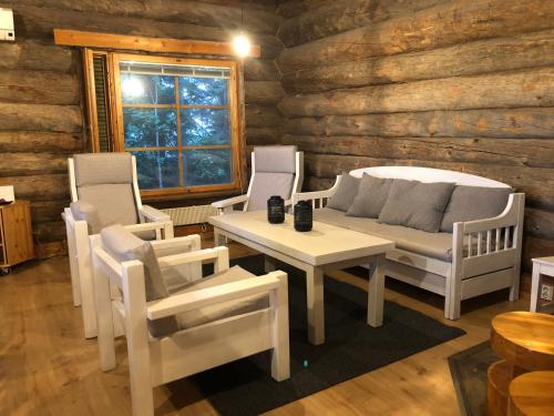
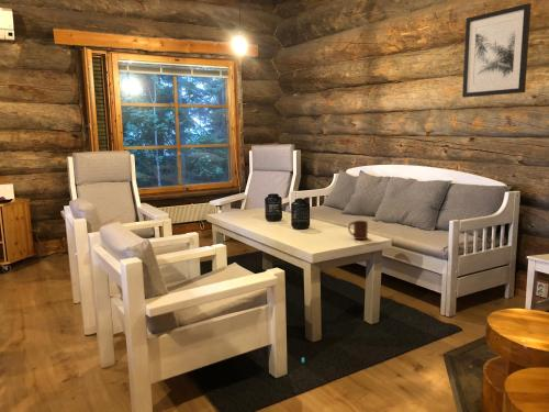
+ wall art (494, 54)
+ cup (358, 230)
